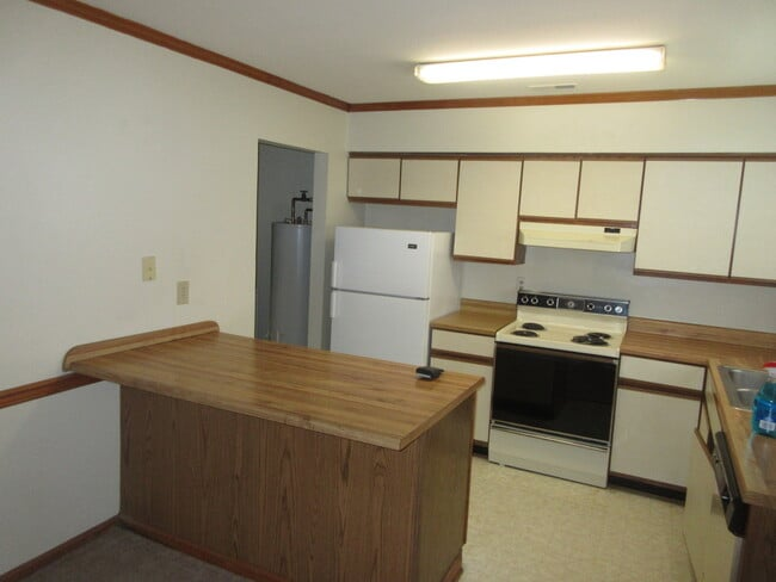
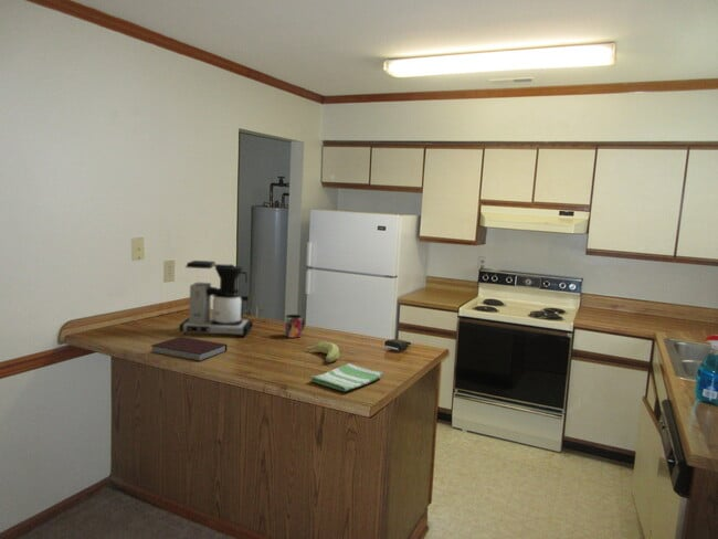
+ notebook (189, 348)
+ mug (295, 325)
+ banana (321, 349)
+ coffee maker (218, 297)
+ dish towel (347, 376)
